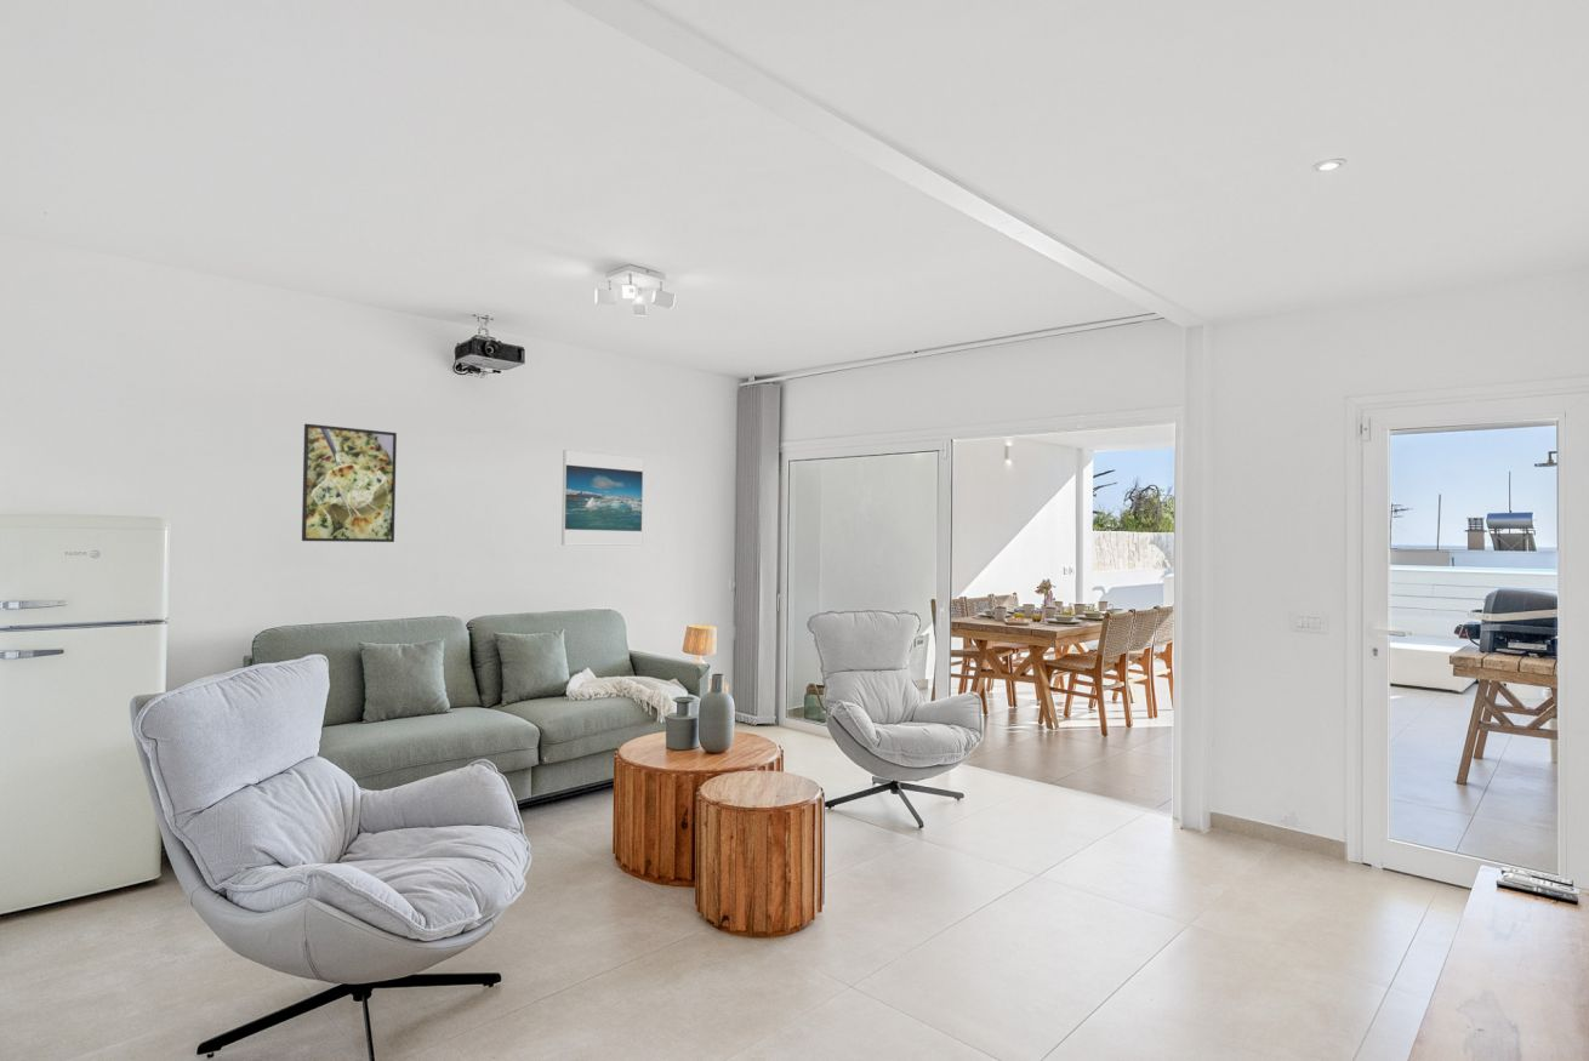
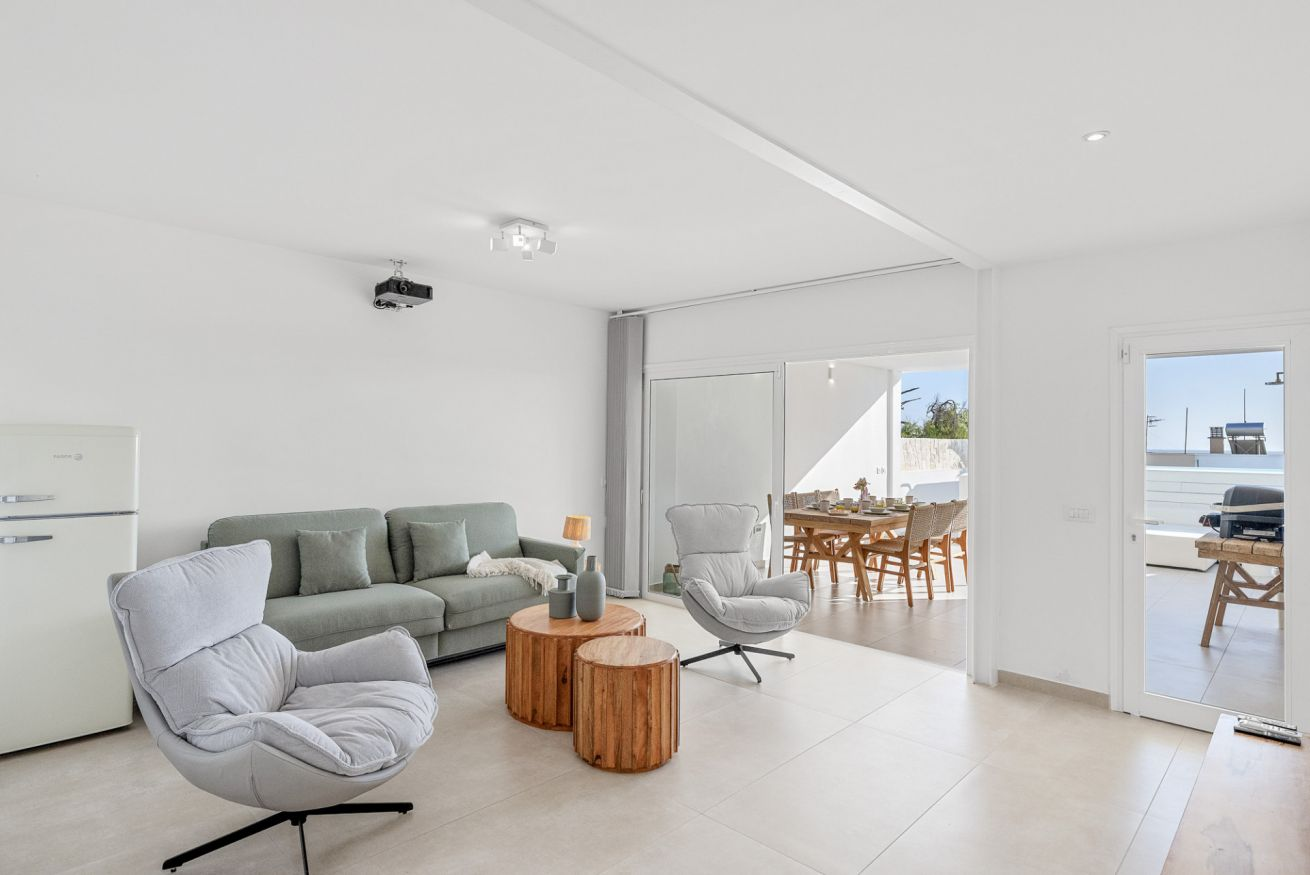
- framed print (603, 500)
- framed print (351, 484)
